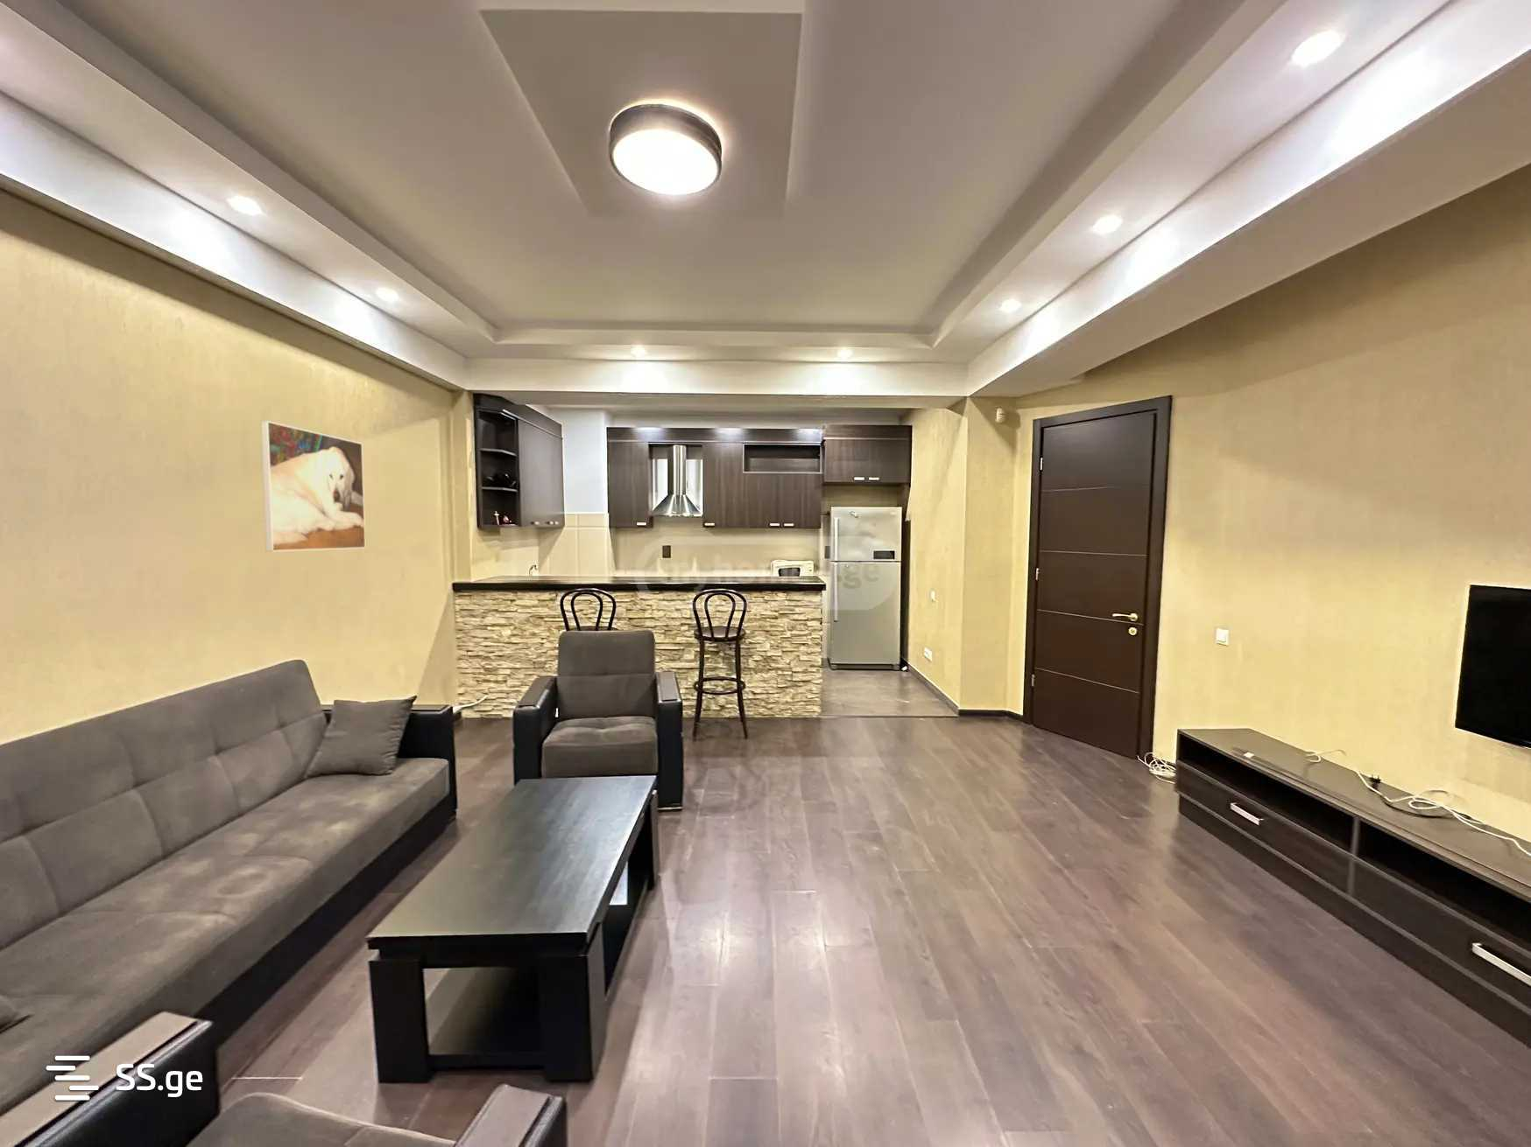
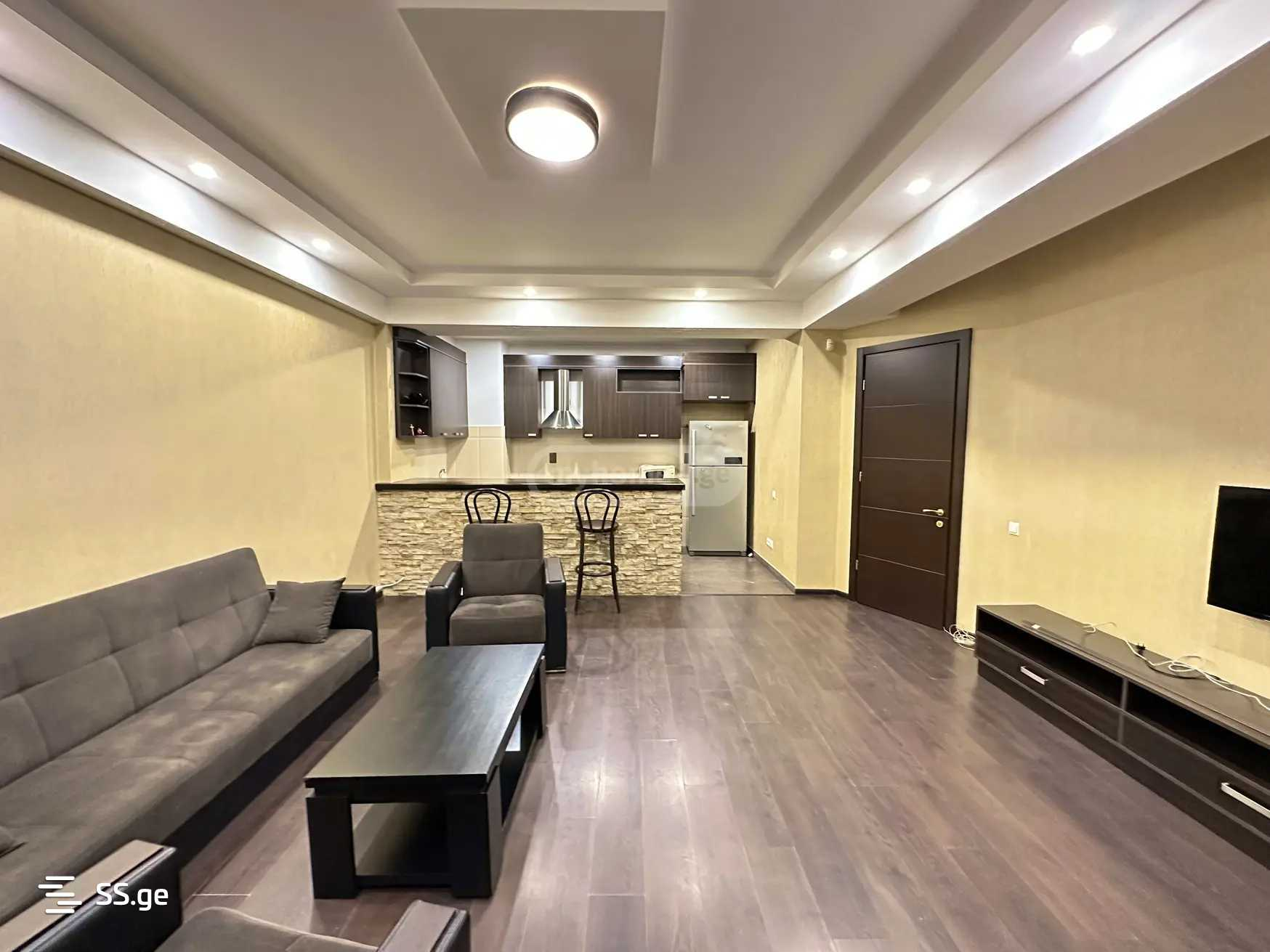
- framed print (318, 492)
